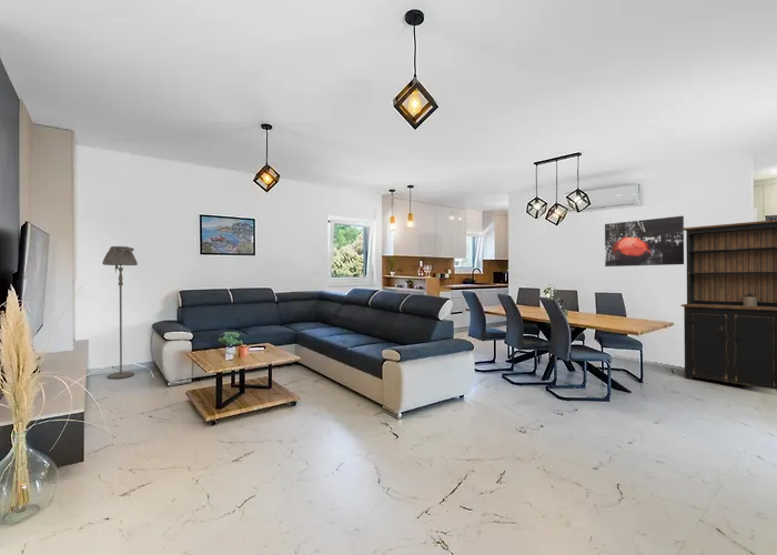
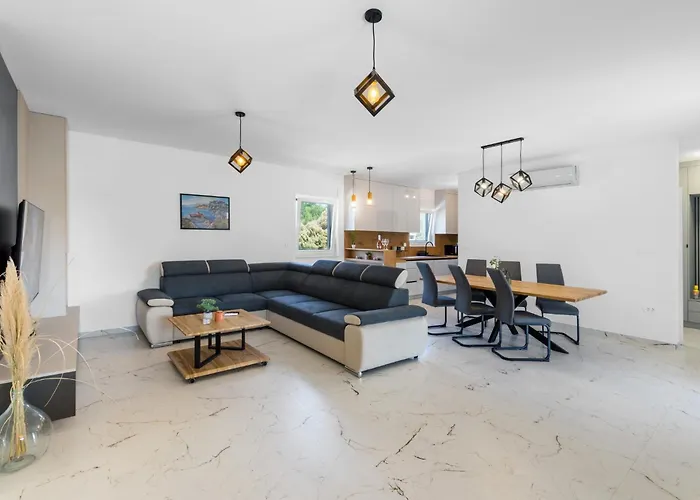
- wall art (642, 242)
- bookshelf (734, 304)
- floor lamp (120, 311)
